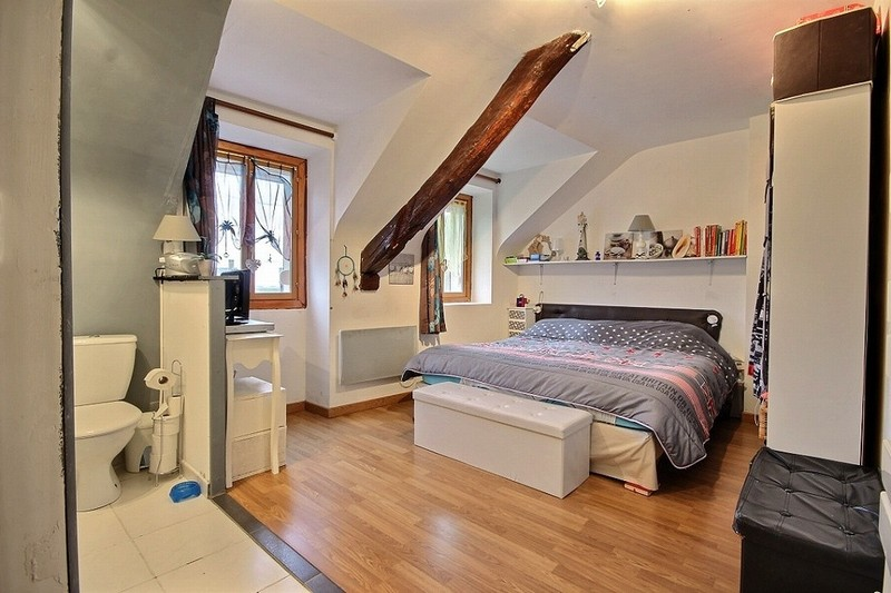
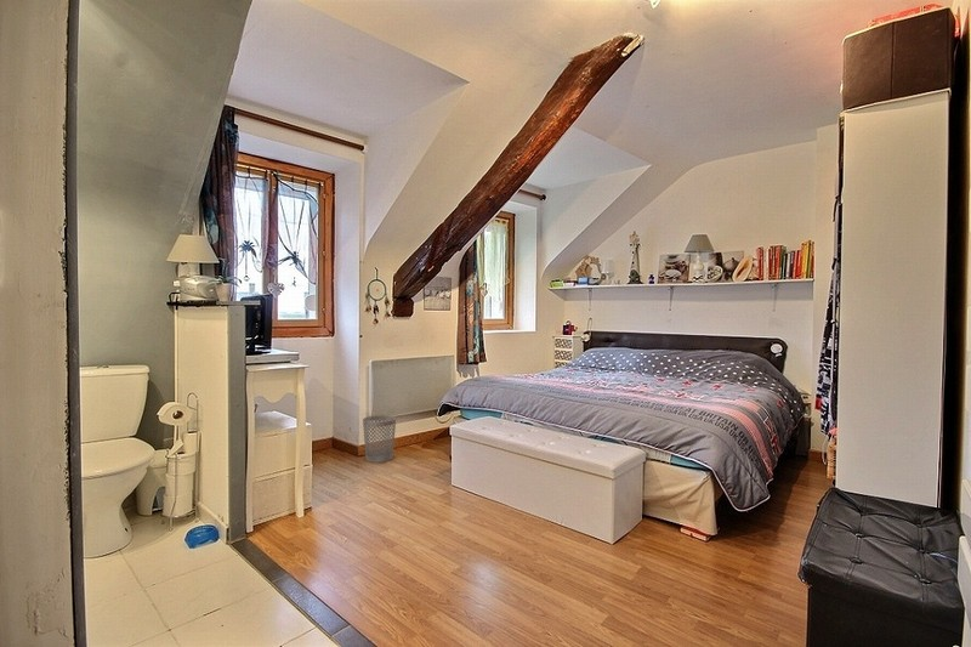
+ wastebasket (380, 438)
